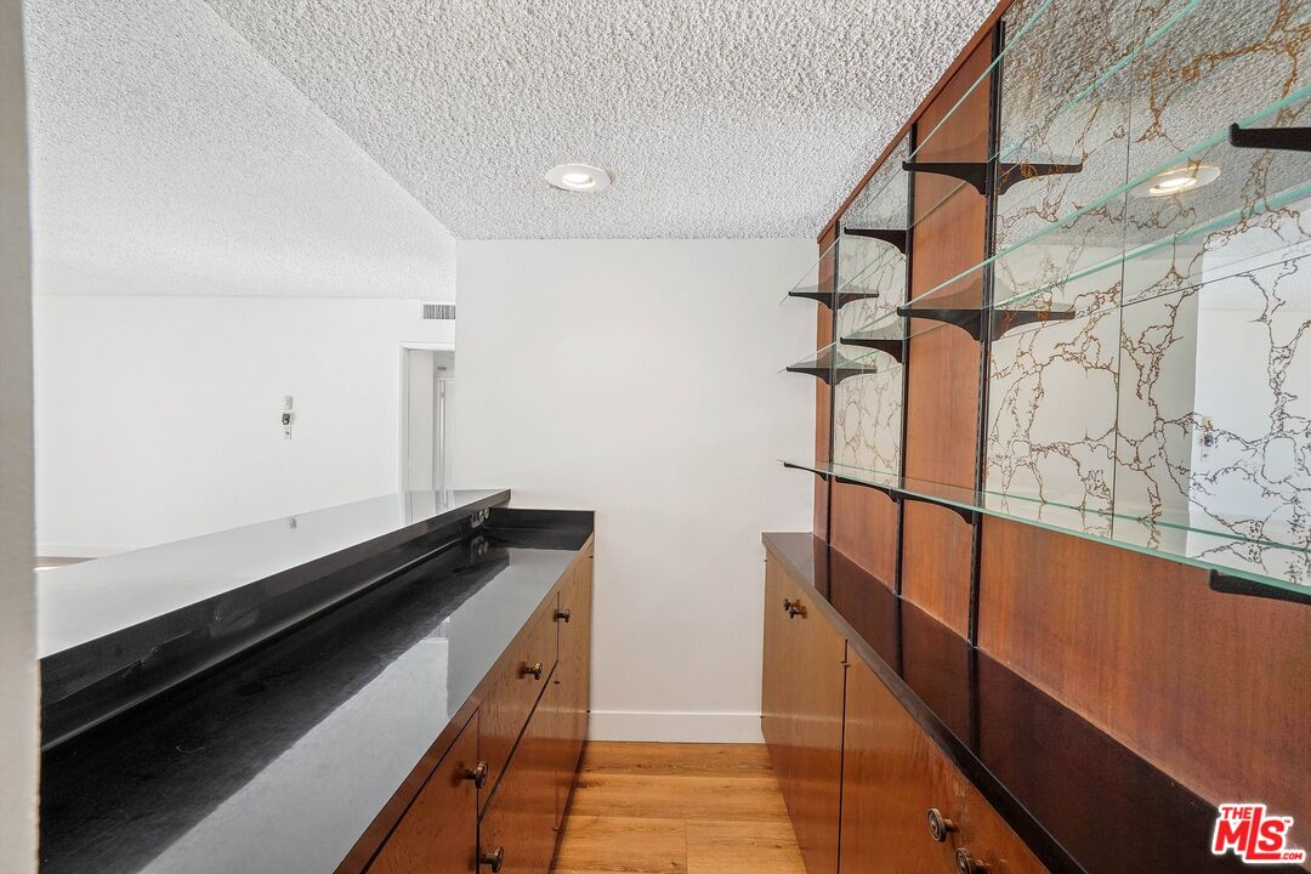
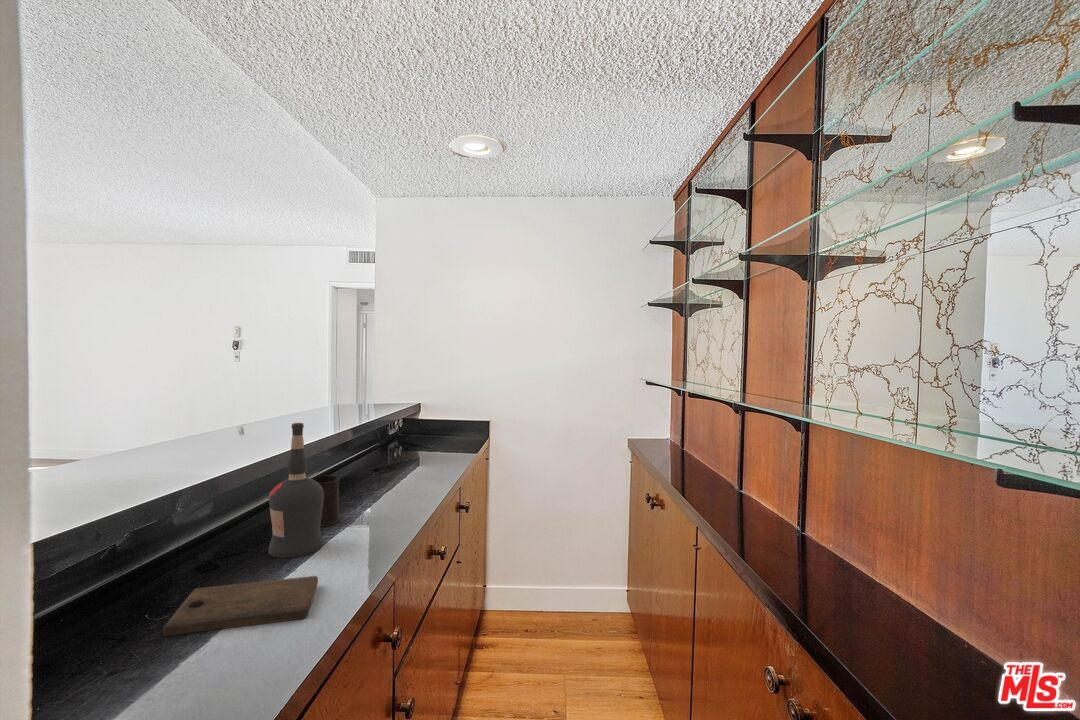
+ cup (324, 500)
+ liquor bottle (297, 485)
+ cutting board (248, 602)
